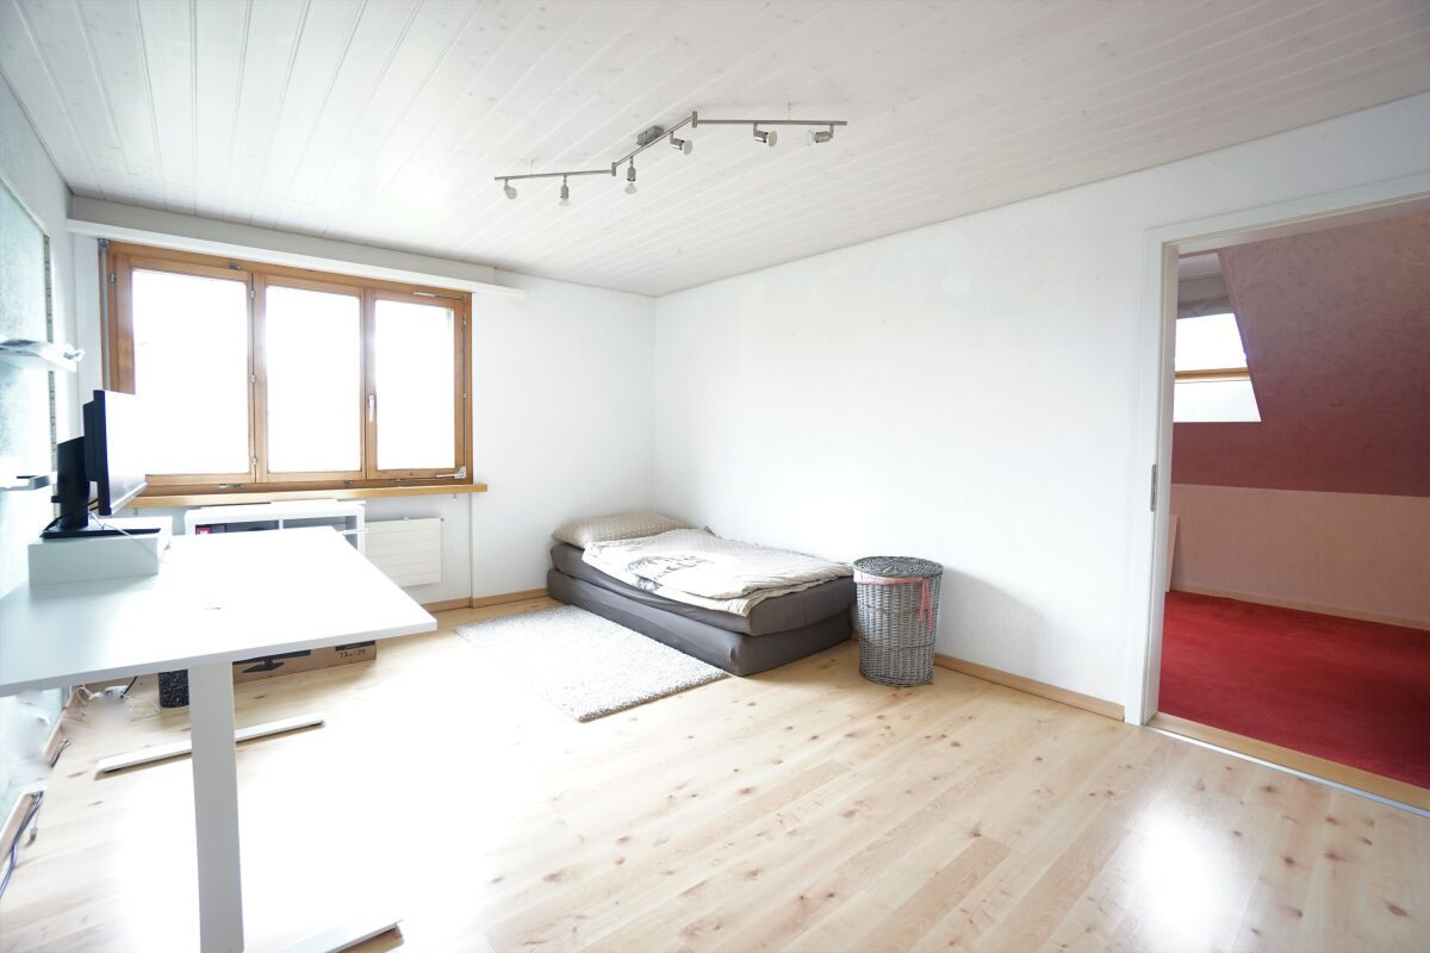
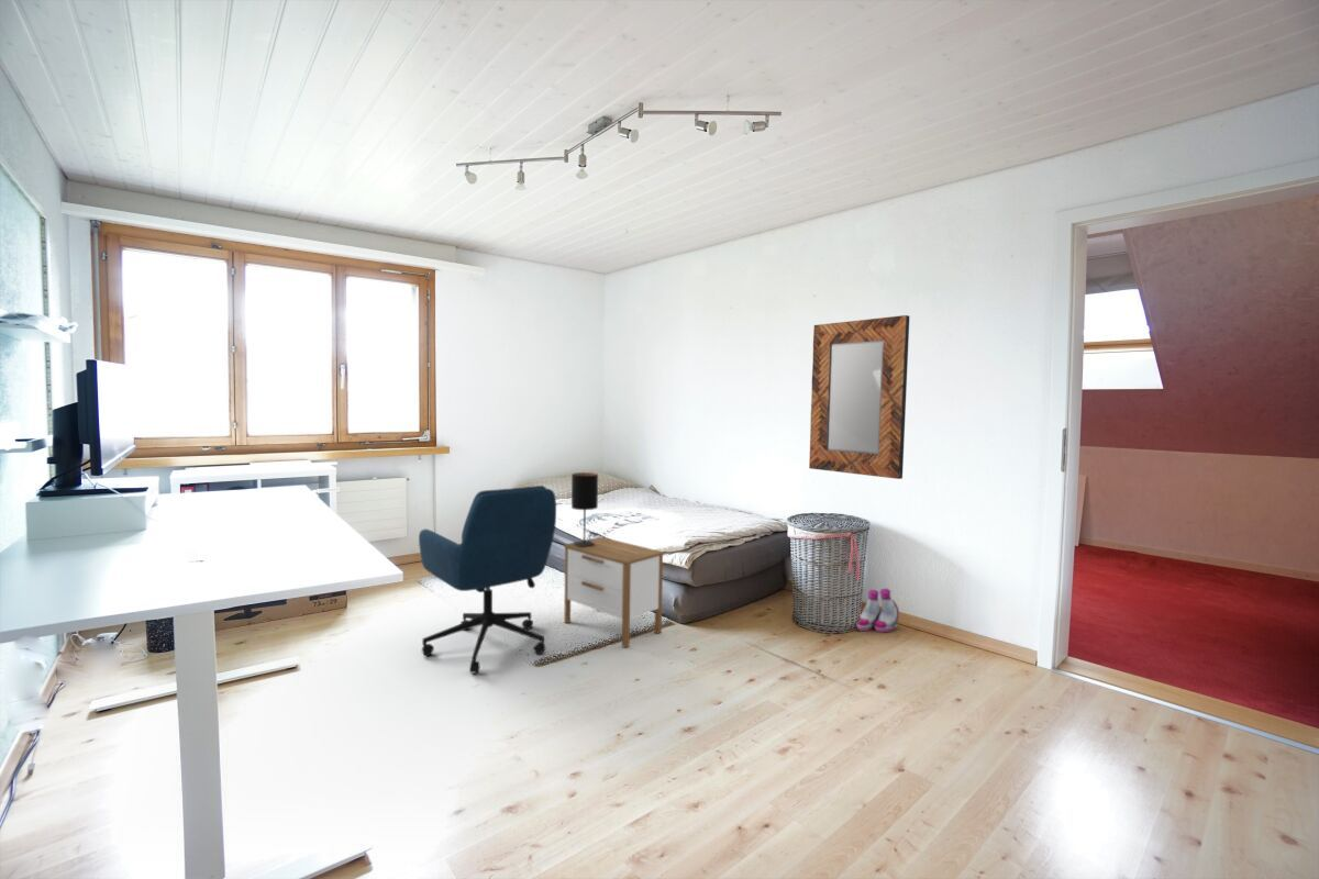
+ office chair (489, 565)
+ table lamp (584, 509)
+ home mirror (855, 397)
+ boots (877, 608)
+ nightstand (611, 588)
